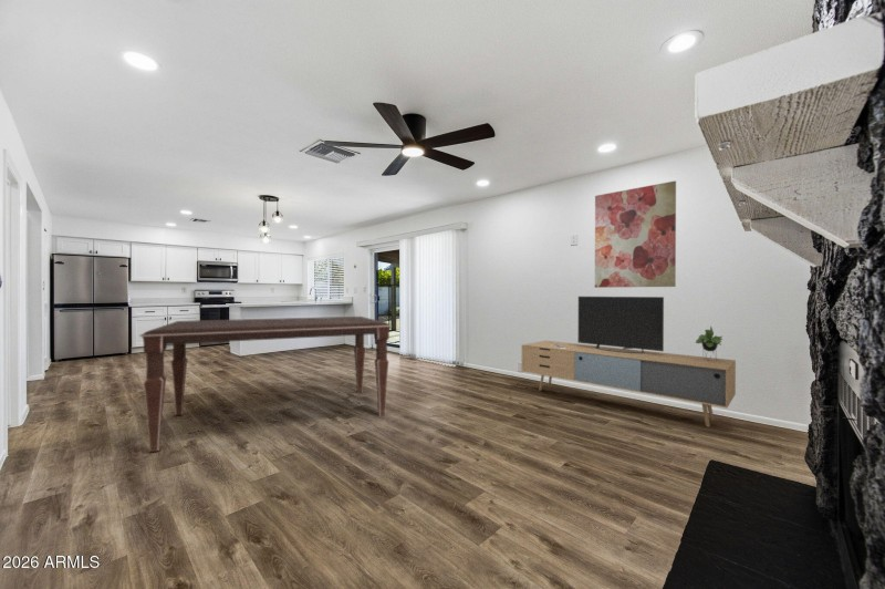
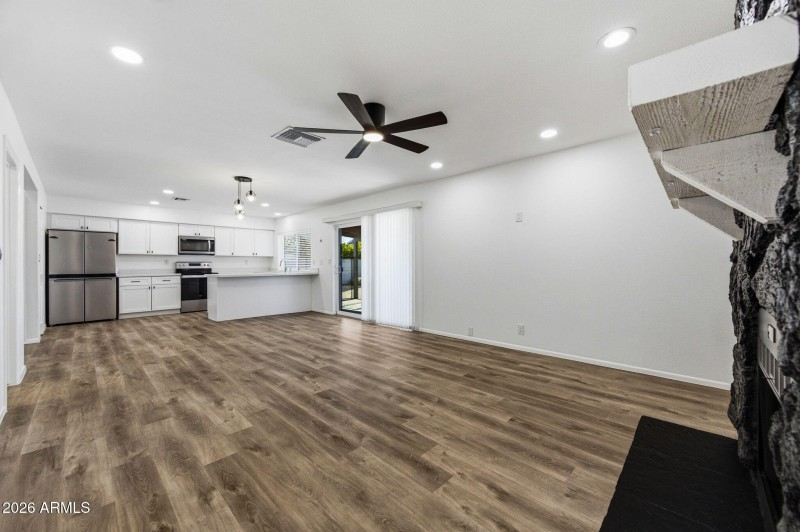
- wall art (632, 238)
- media console (615, 350)
- dining table (272, 339)
